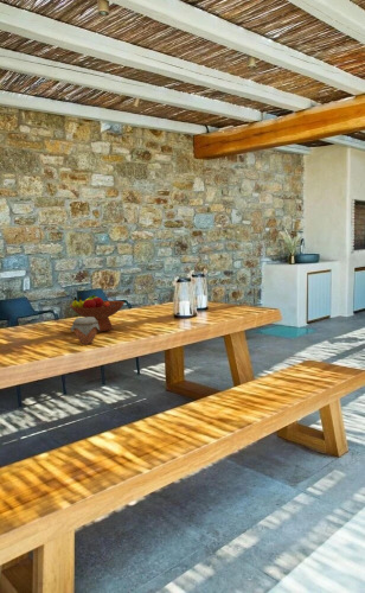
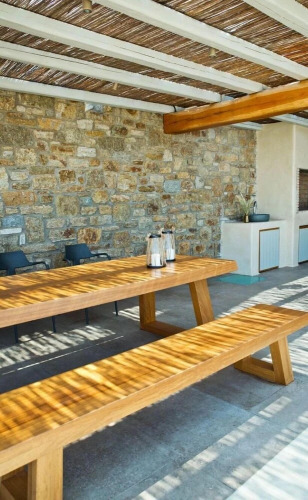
- jar (85, 330)
- fruit bowl (97, 312)
